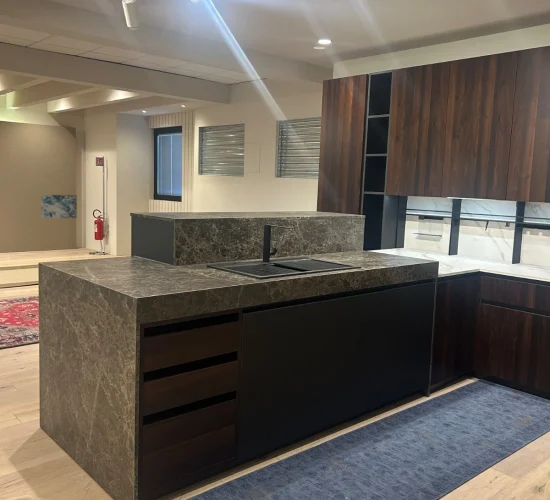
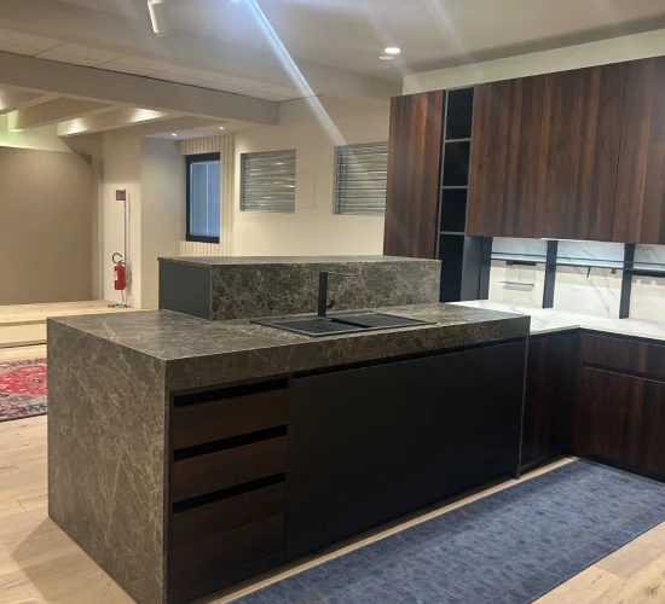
- wall art (59, 206)
